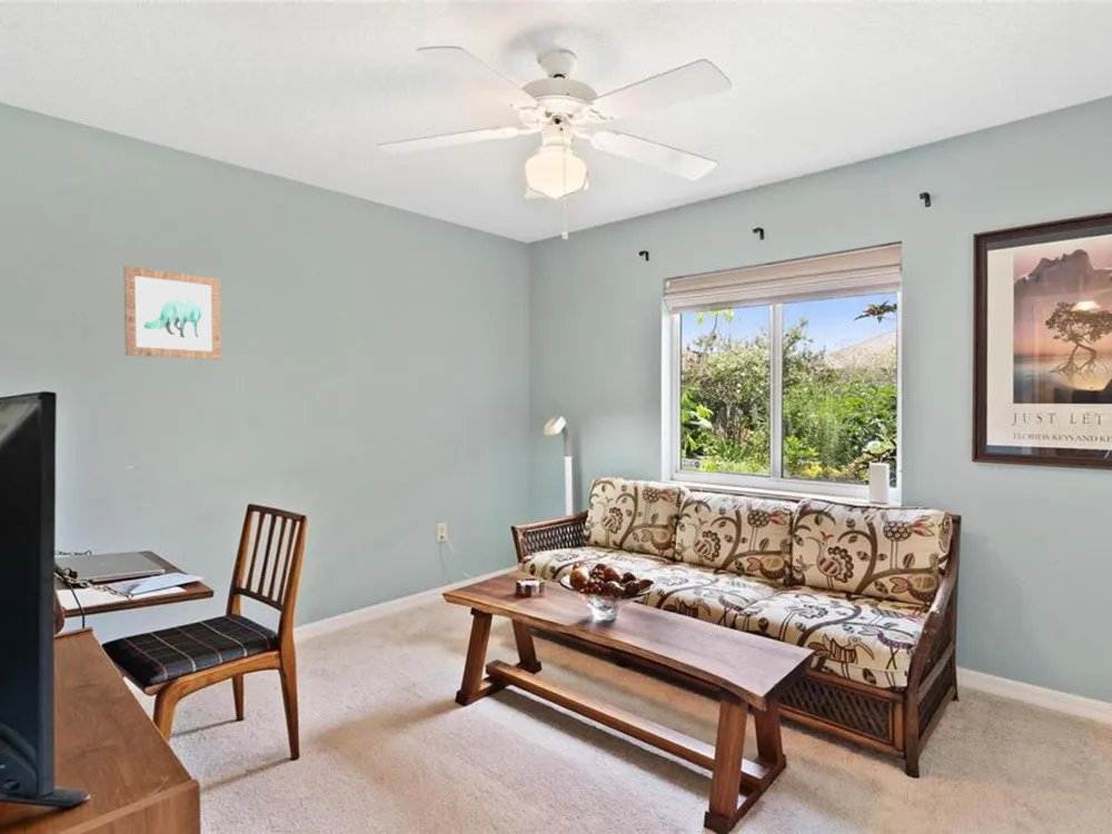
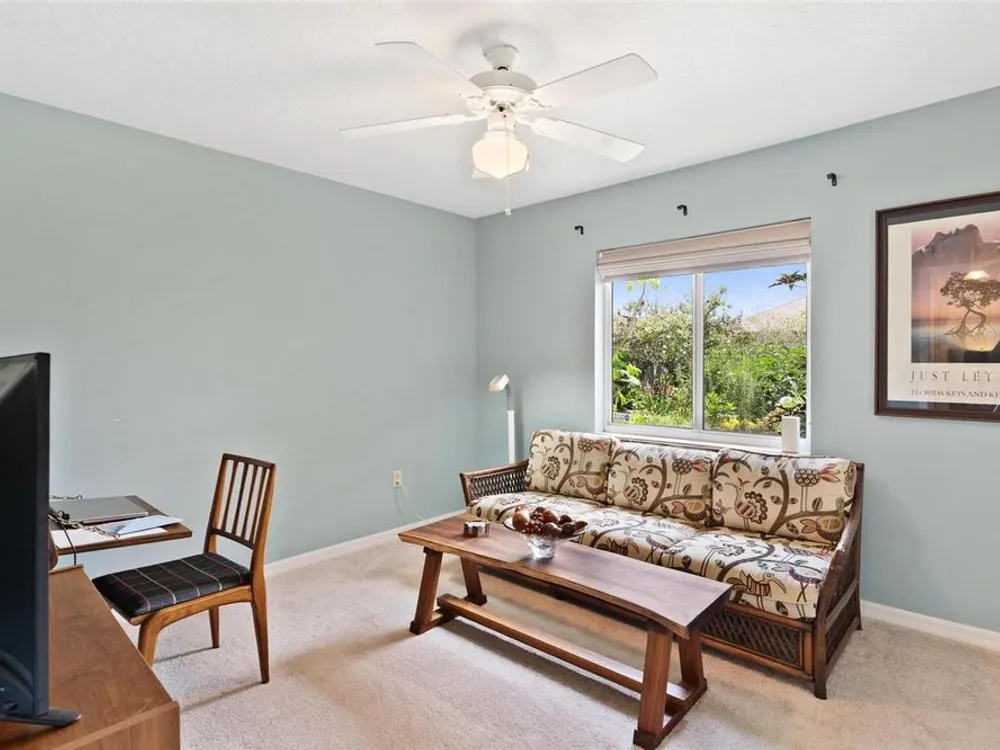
- wall art (175, 315)
